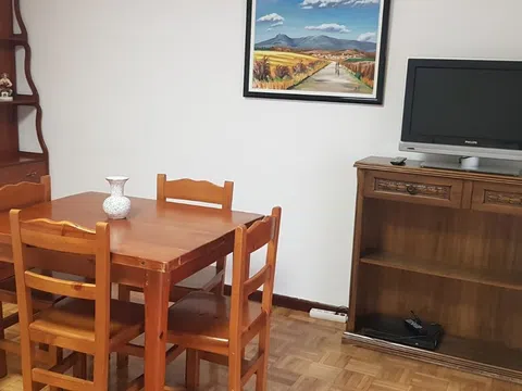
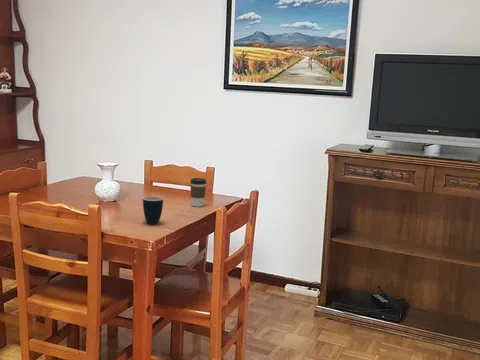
+ mug (150, 209)
+ coffee cup (197, 192)
